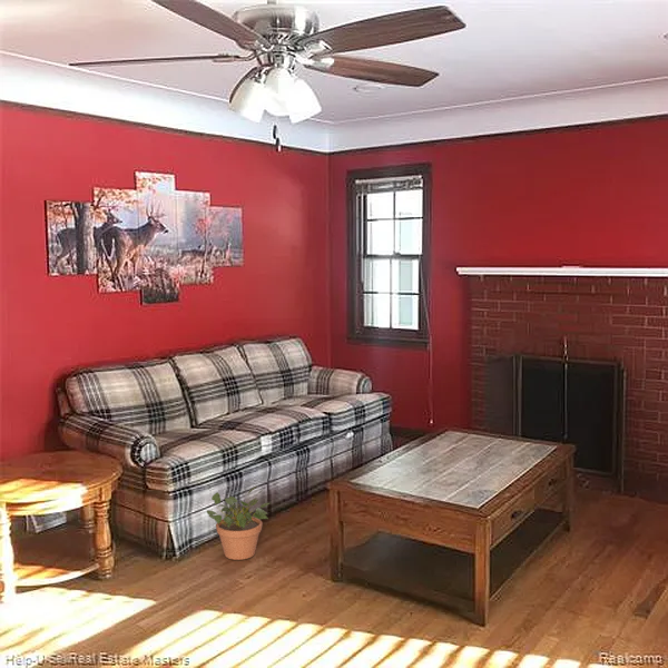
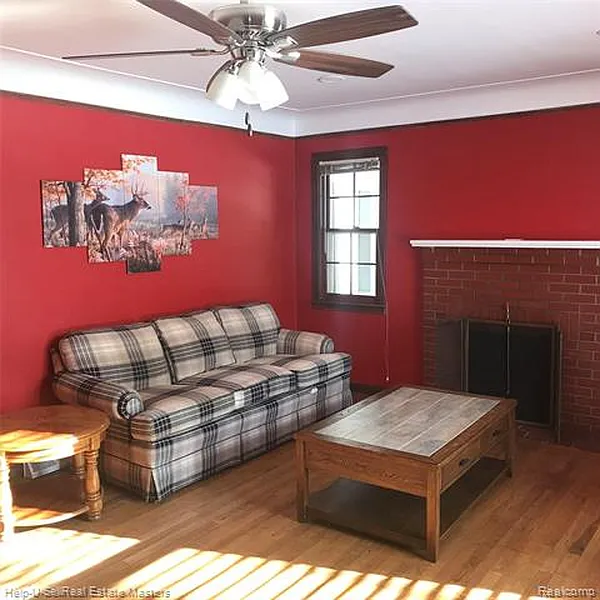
- potted plant (240, 521)
